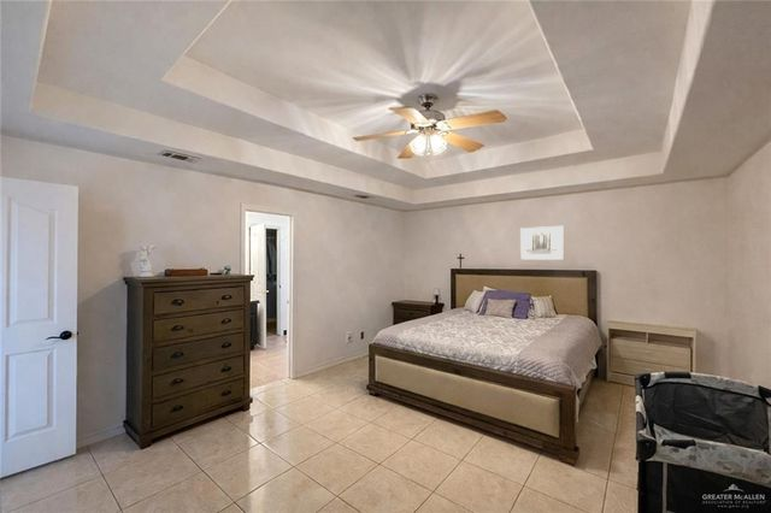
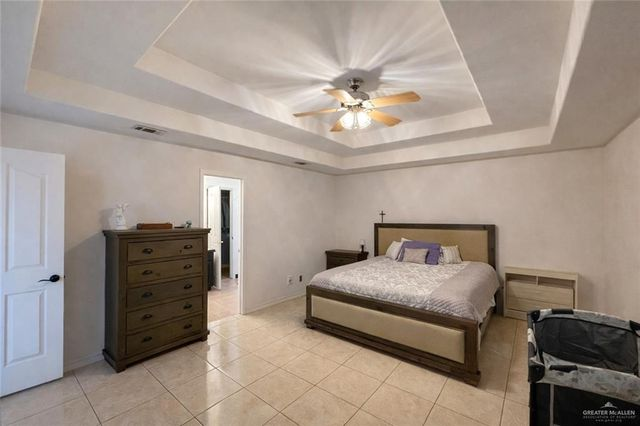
- wall art (541, 243)
